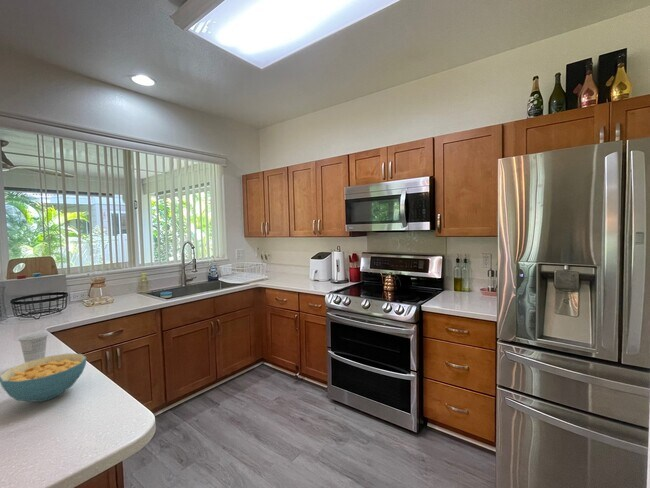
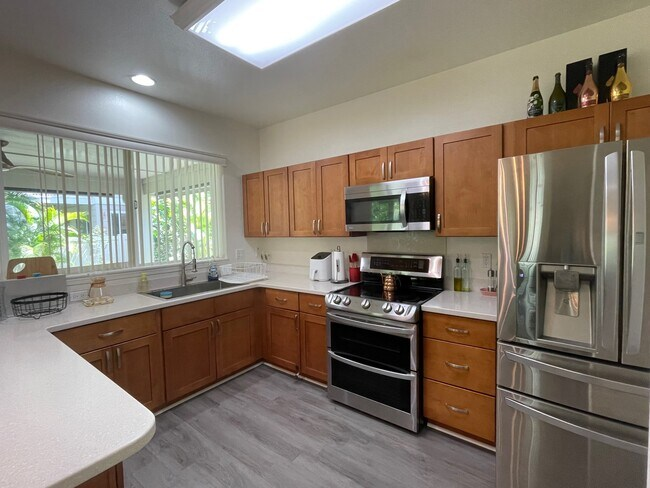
- cup (34, 350)
- cereal bowl (46, 381)
